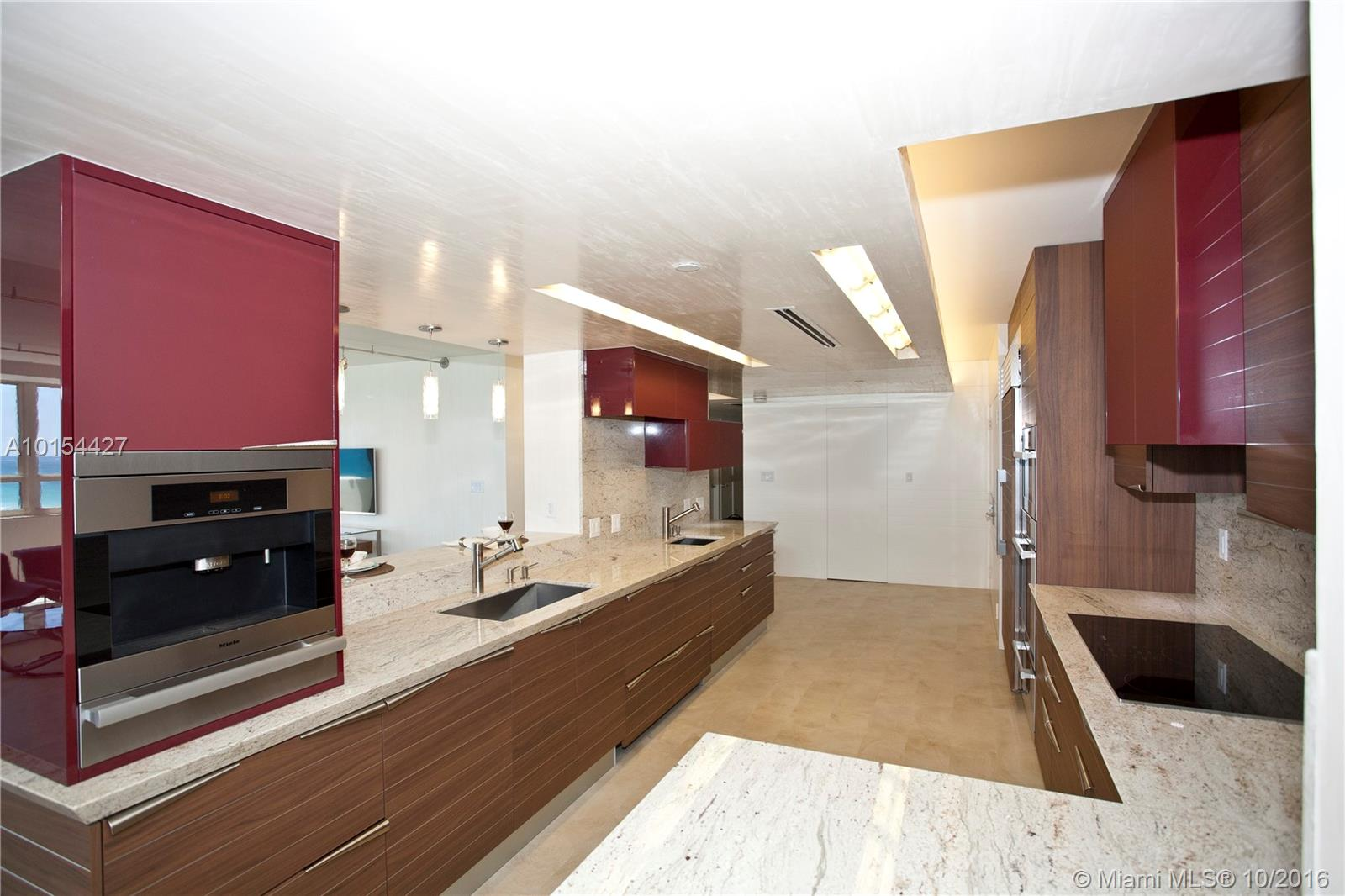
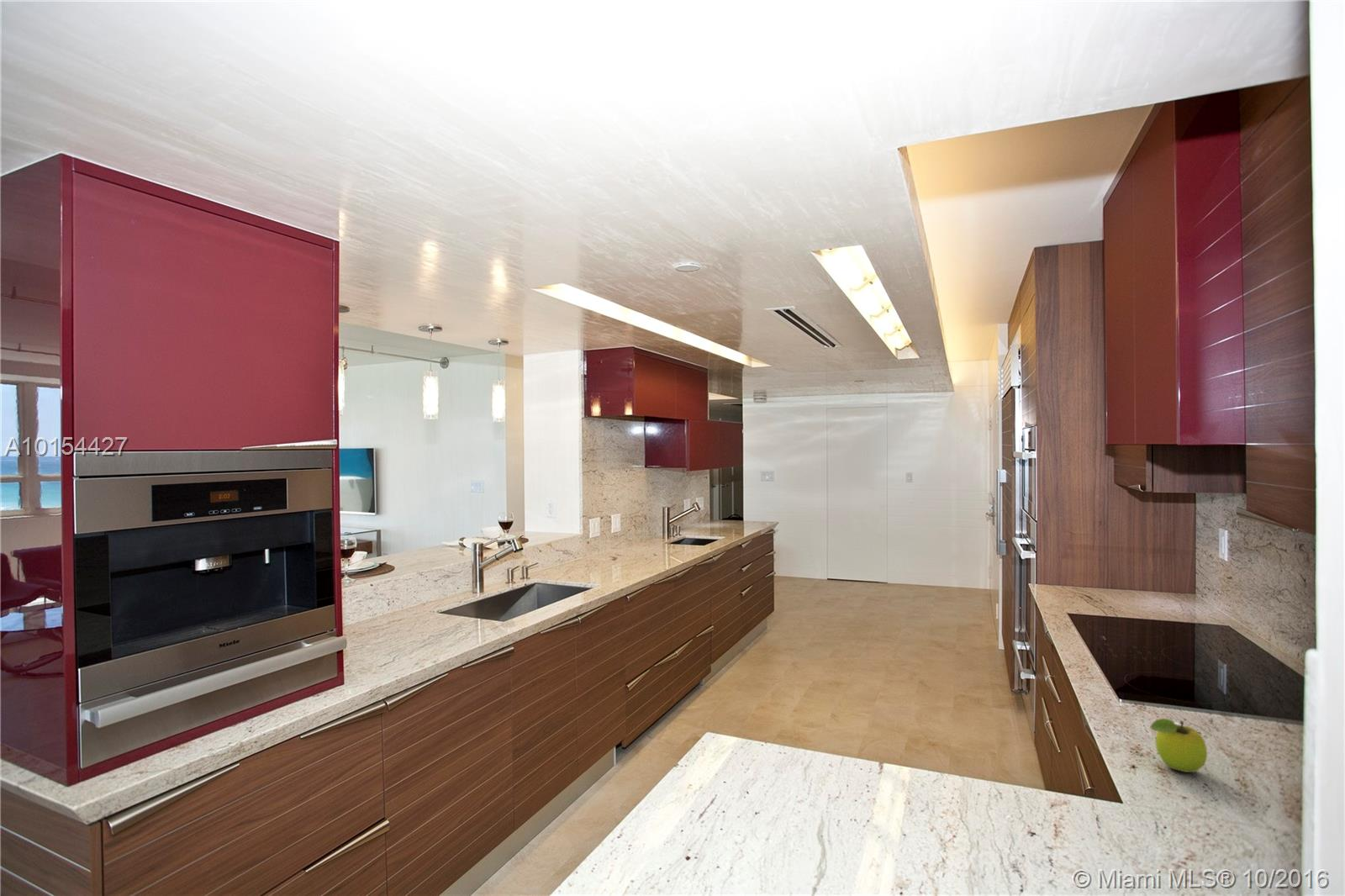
+ fruit (1177, 744)
